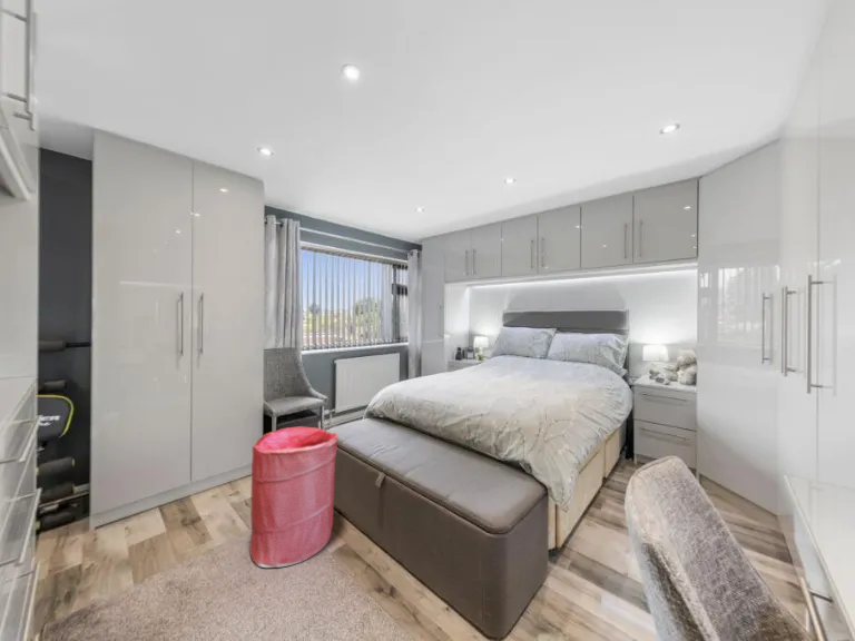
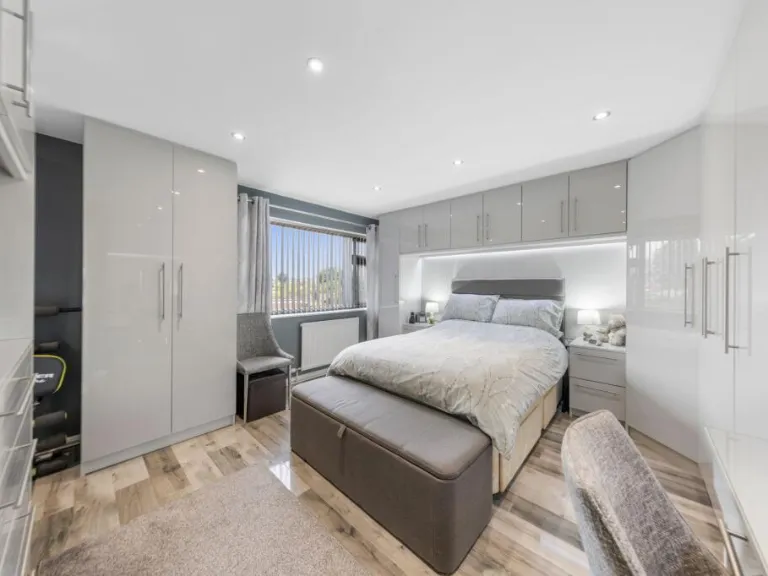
- laundry hamper (295, 486)
